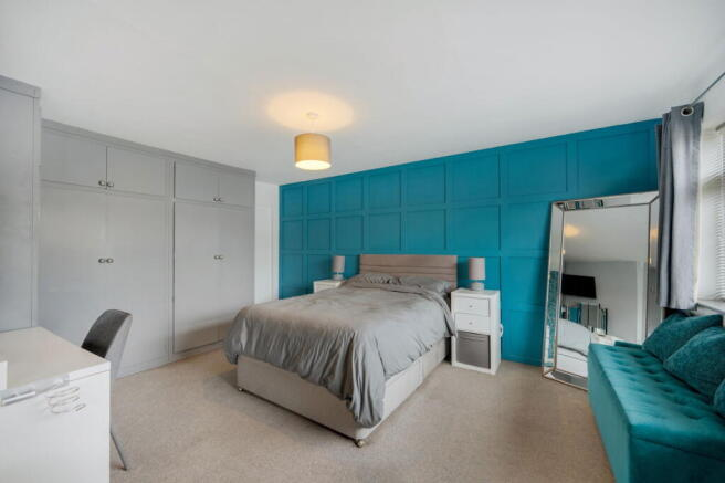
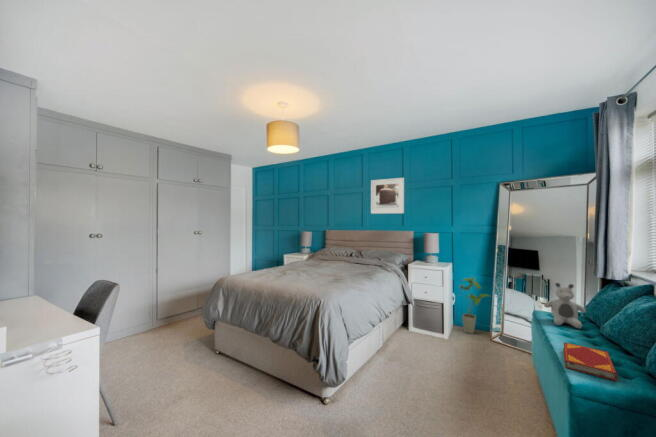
+ teddy bear (565, 304)
+ house plant (472, 305)
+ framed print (386, 196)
+ hardback book (587, 359)
